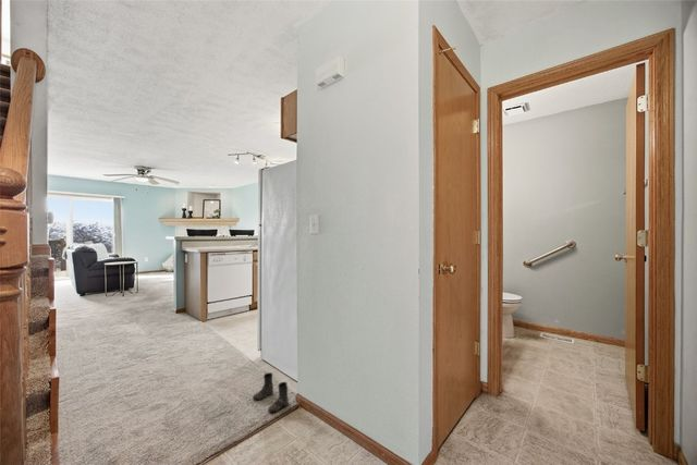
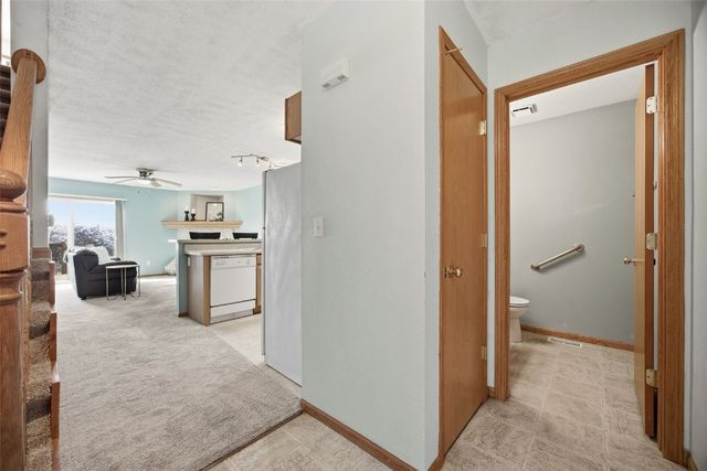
- boots (270, 391)
